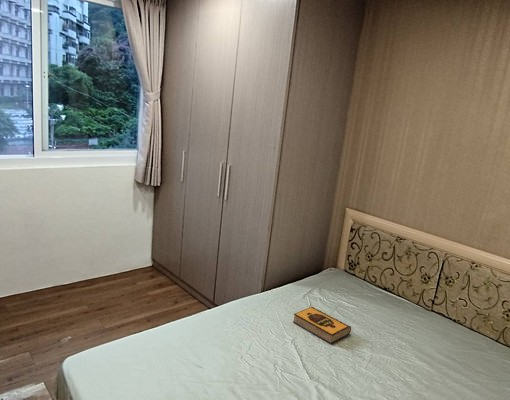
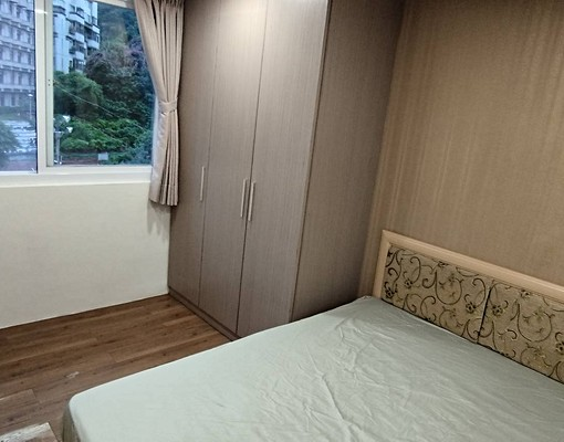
- hardback book (321, 323)
